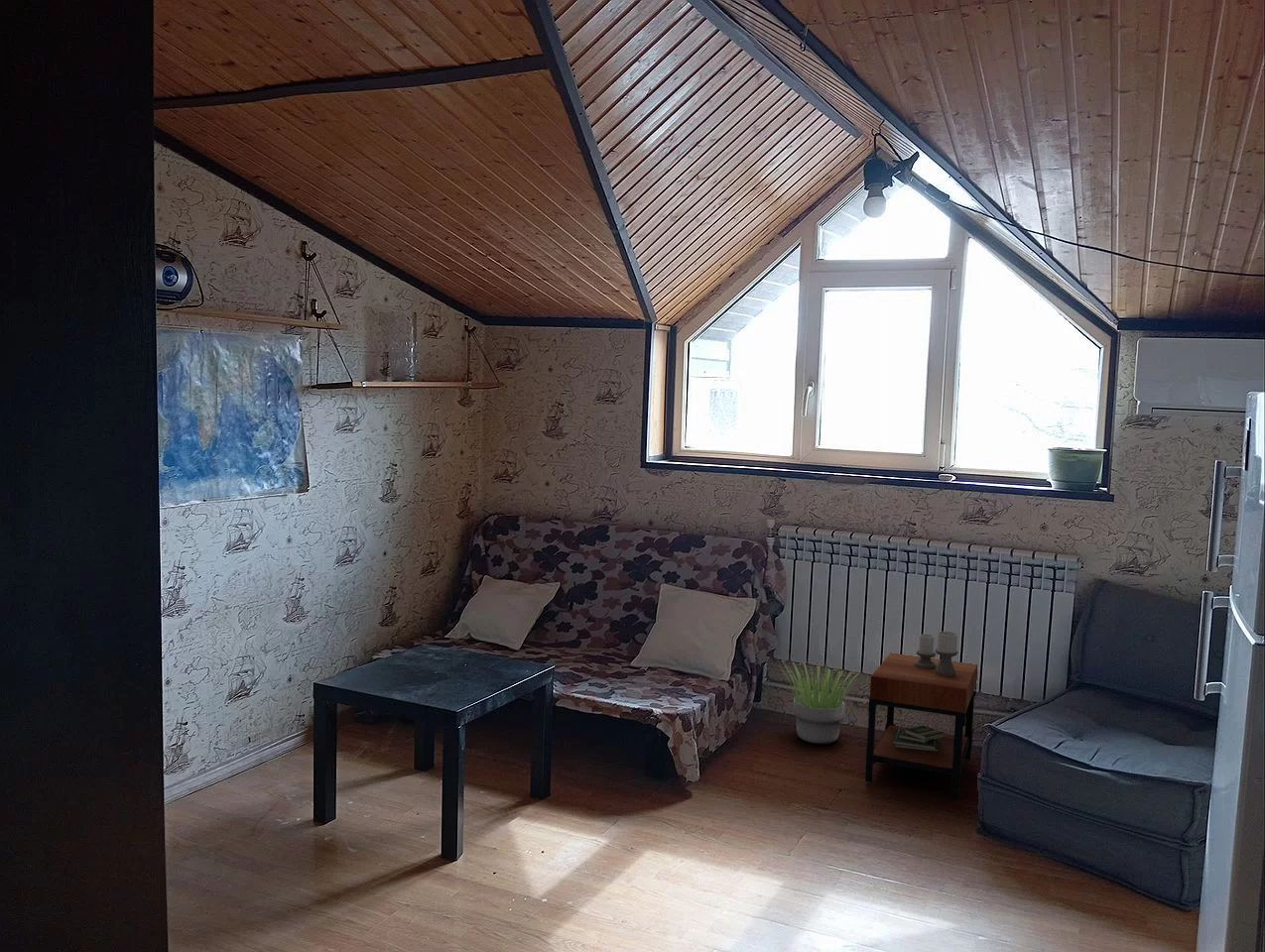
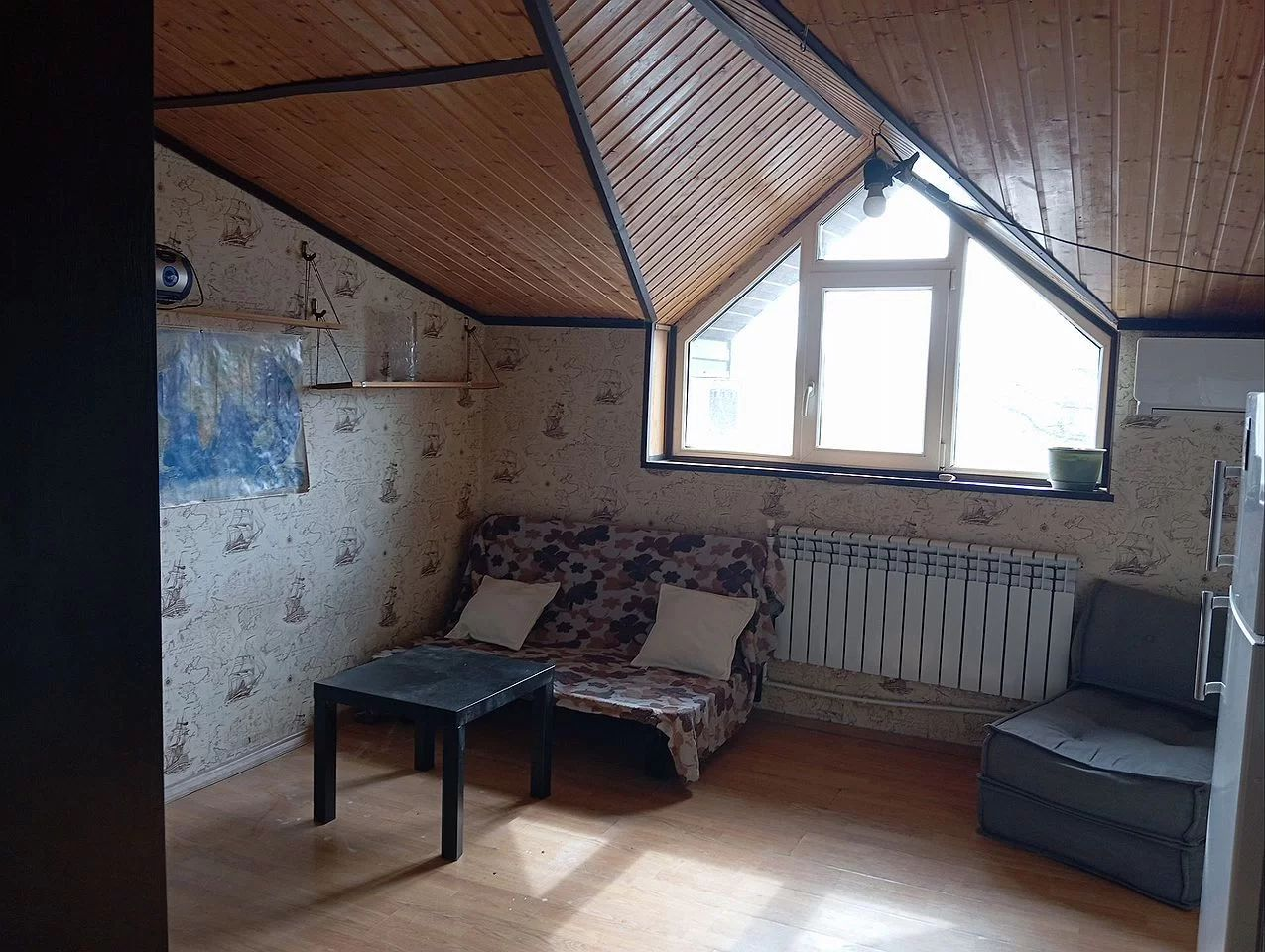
- potted plant (818, 703)
- side table (924, 700)
